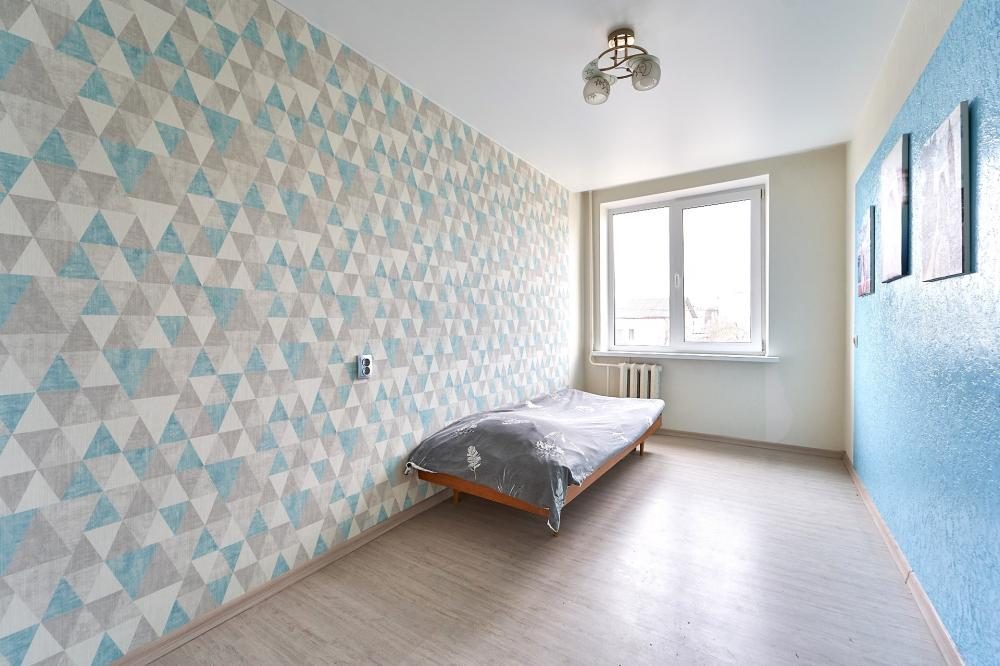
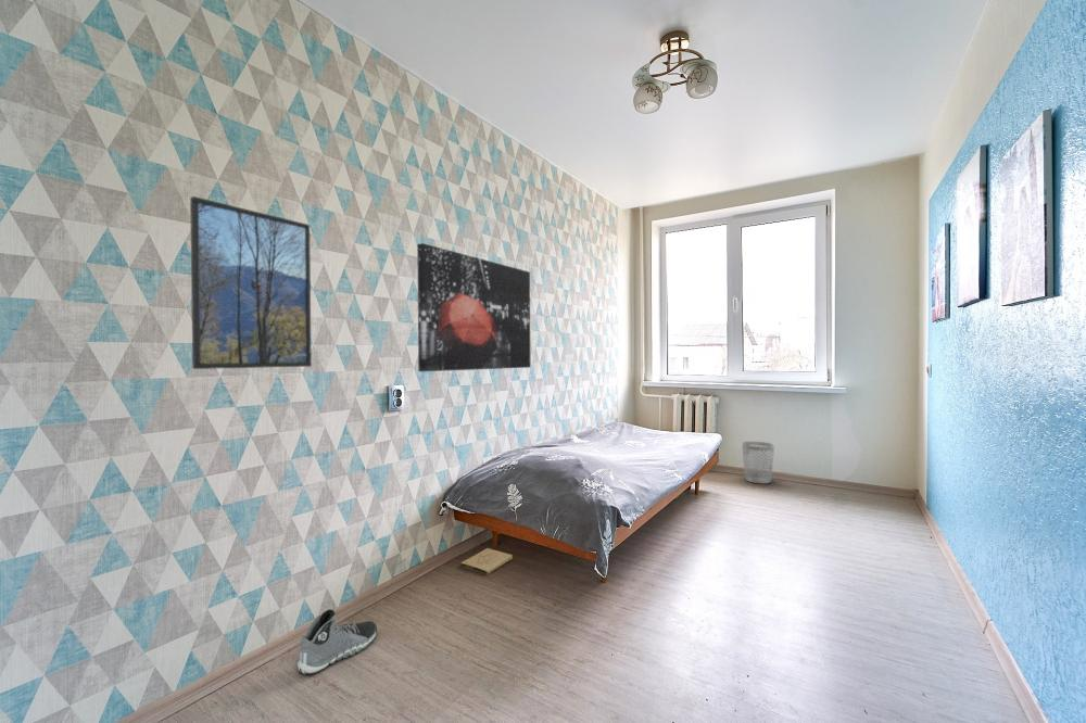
+ wall art (481, 314)
+ sneaker (341, 630)
+ box (487, 560)
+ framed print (256, 290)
+ wastebasket (757, 461)
